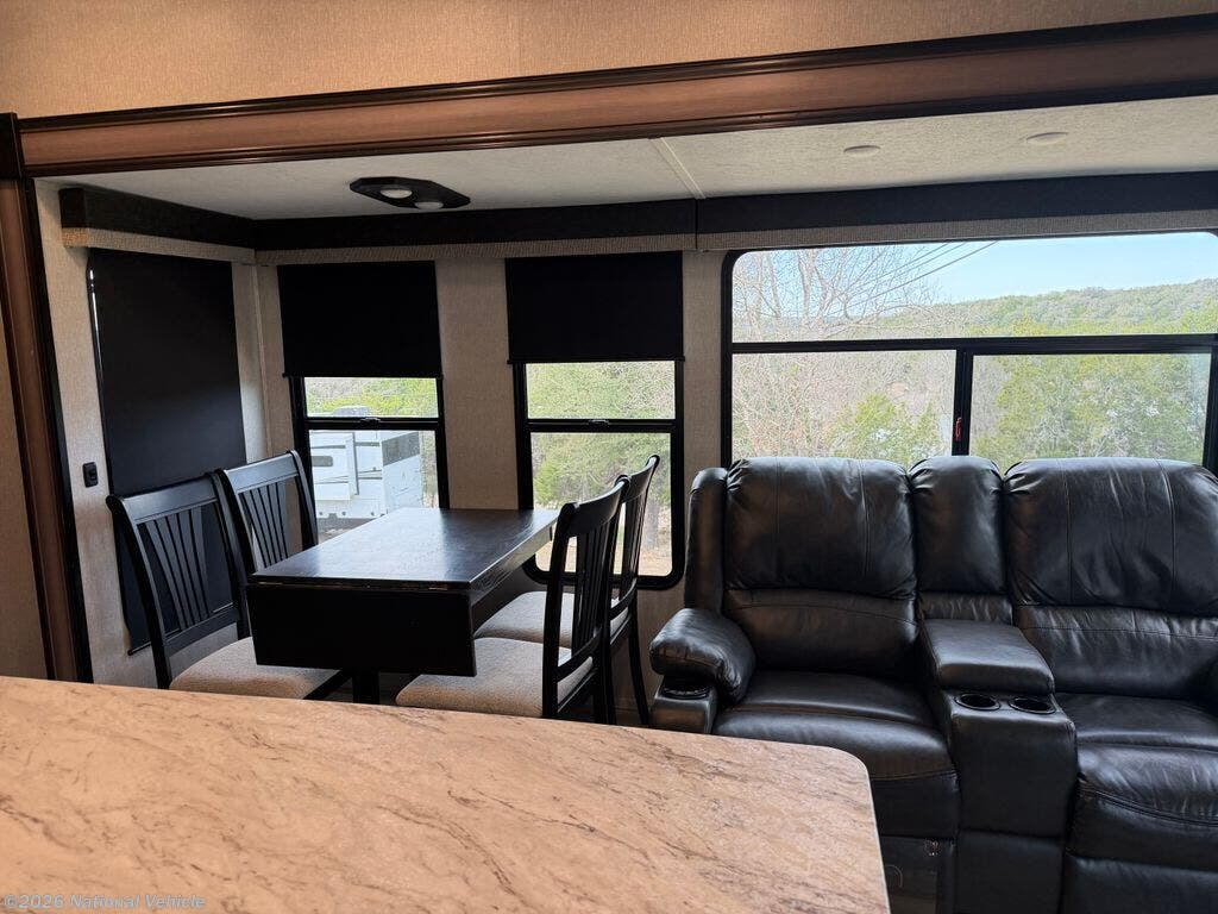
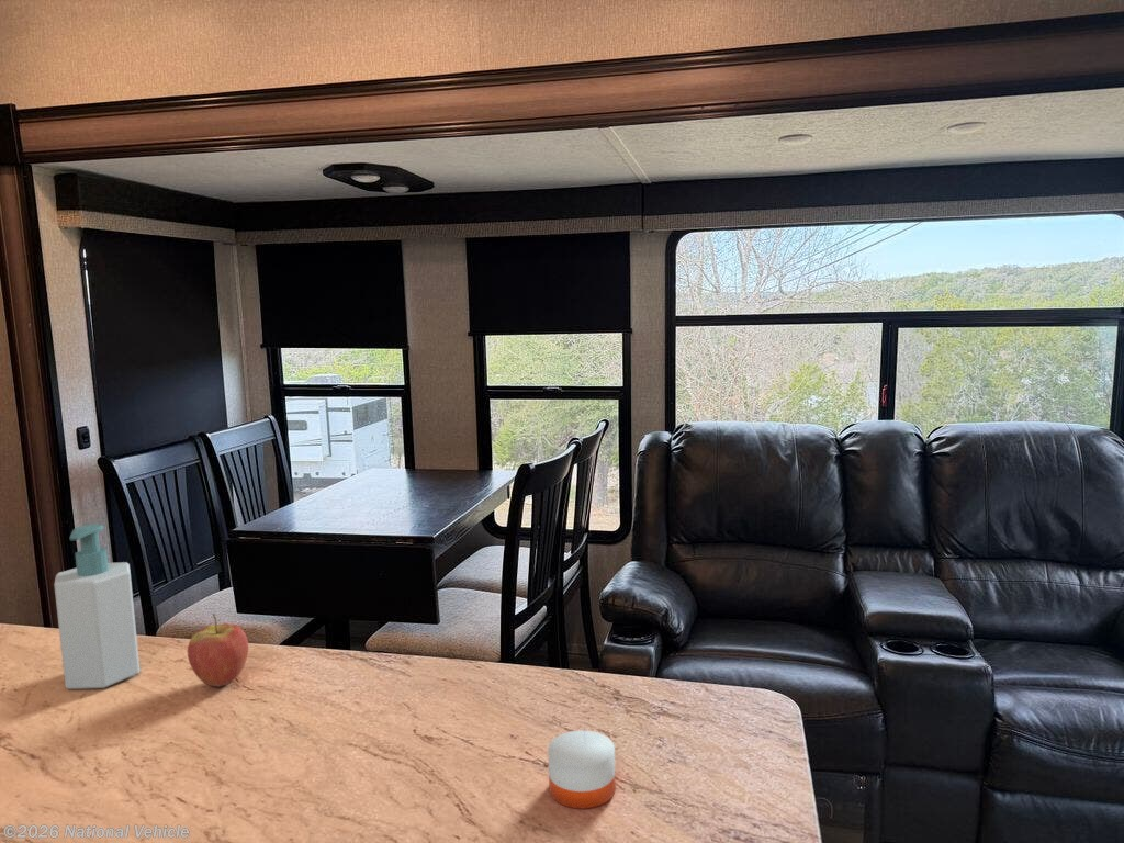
+ candle (581, 745)
+ soap bottle (95, 602)
+ fruit (217, 649)
